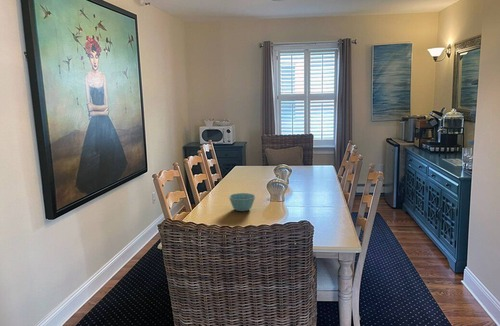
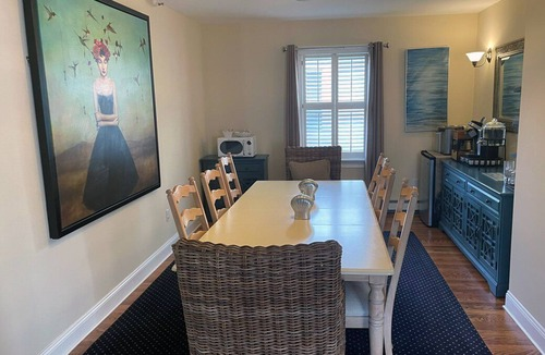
- bowl (242, 202)
